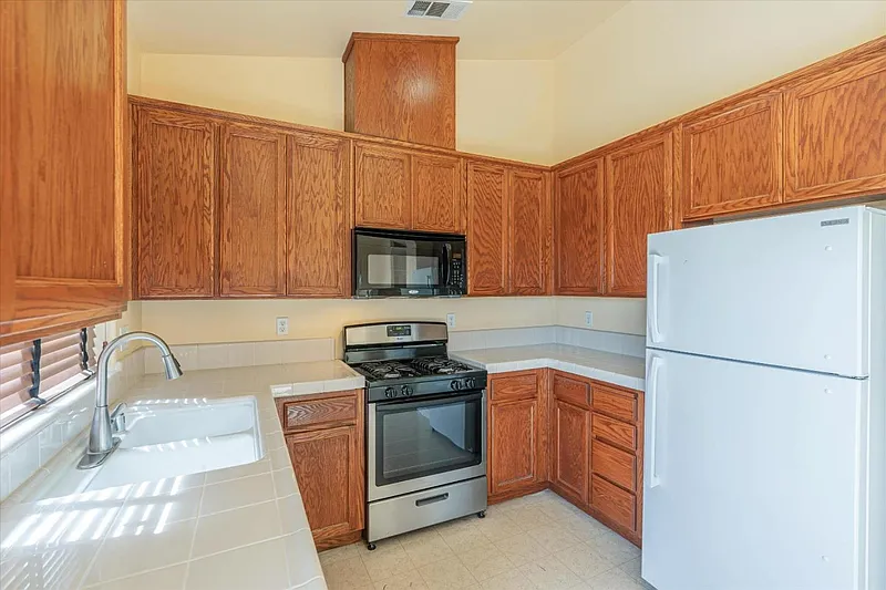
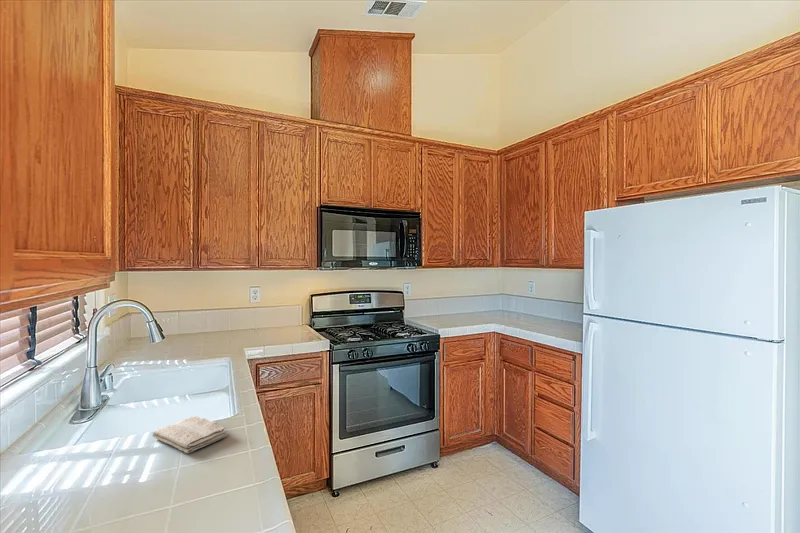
+ washcloth (190, 432)
